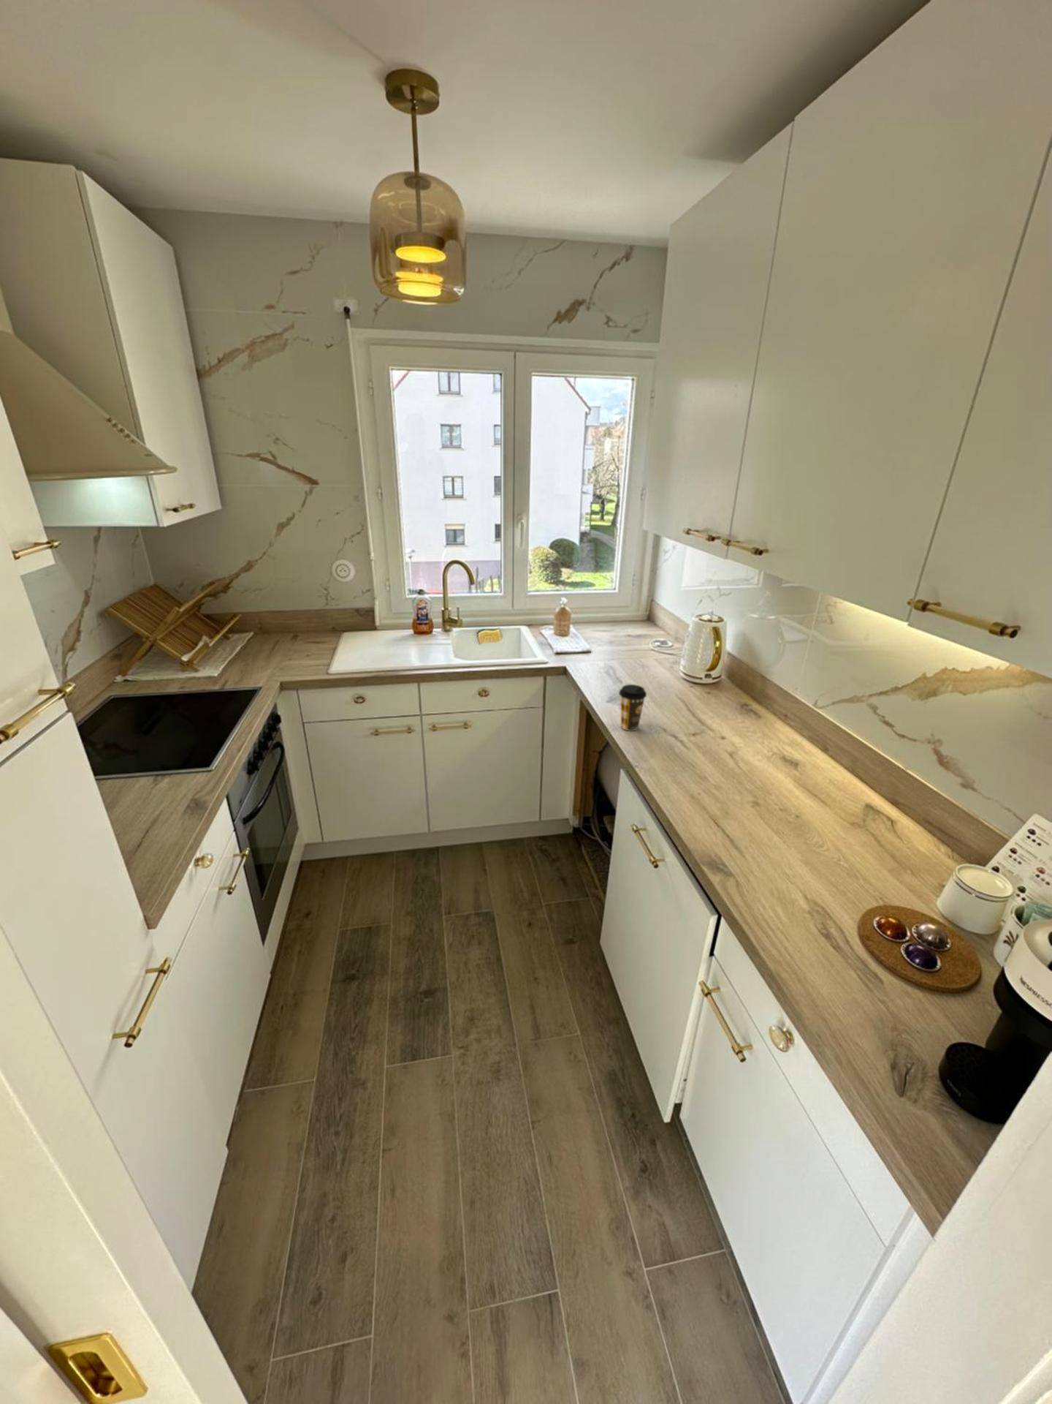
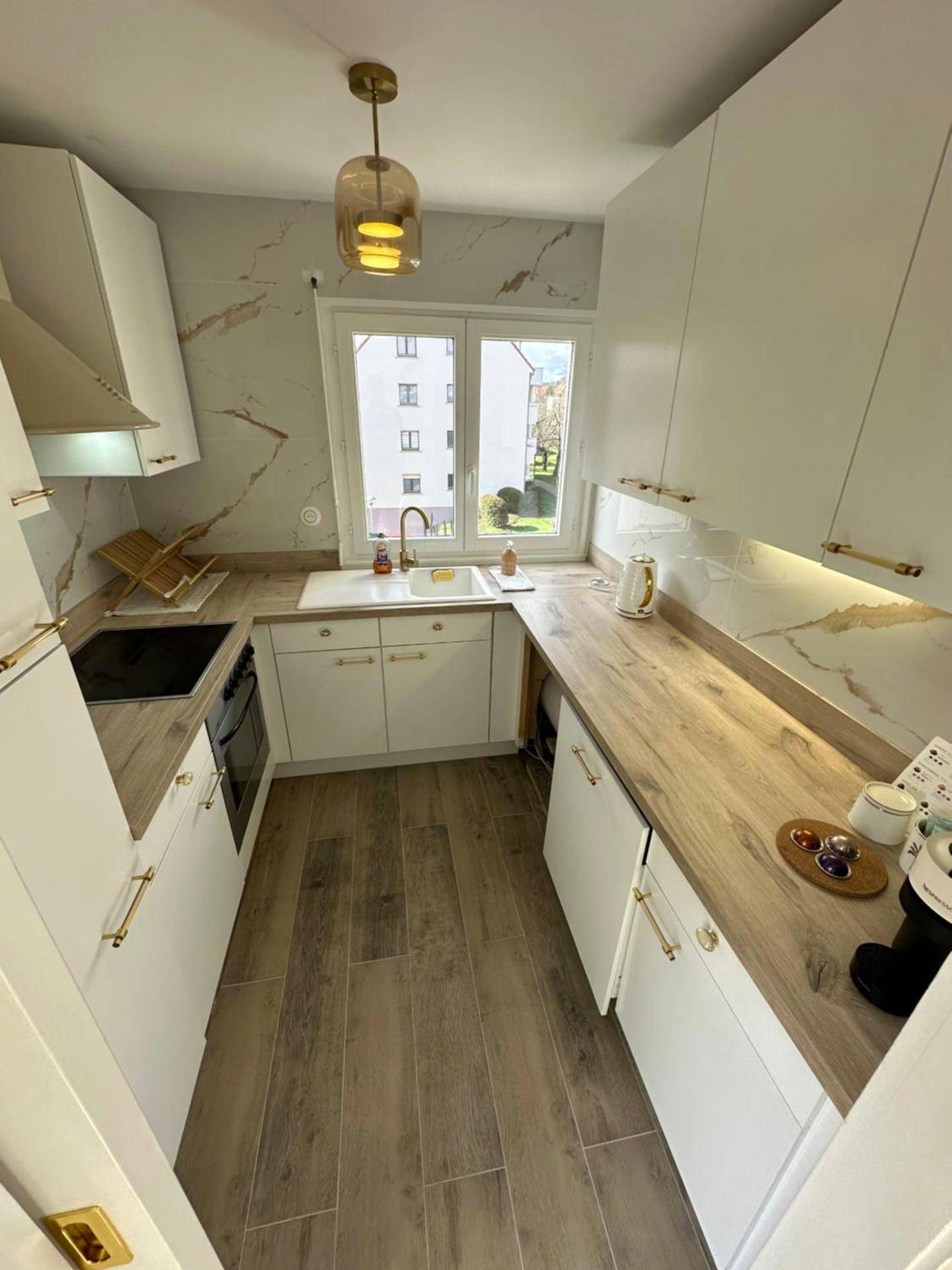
- coffee cup (631, 708)
